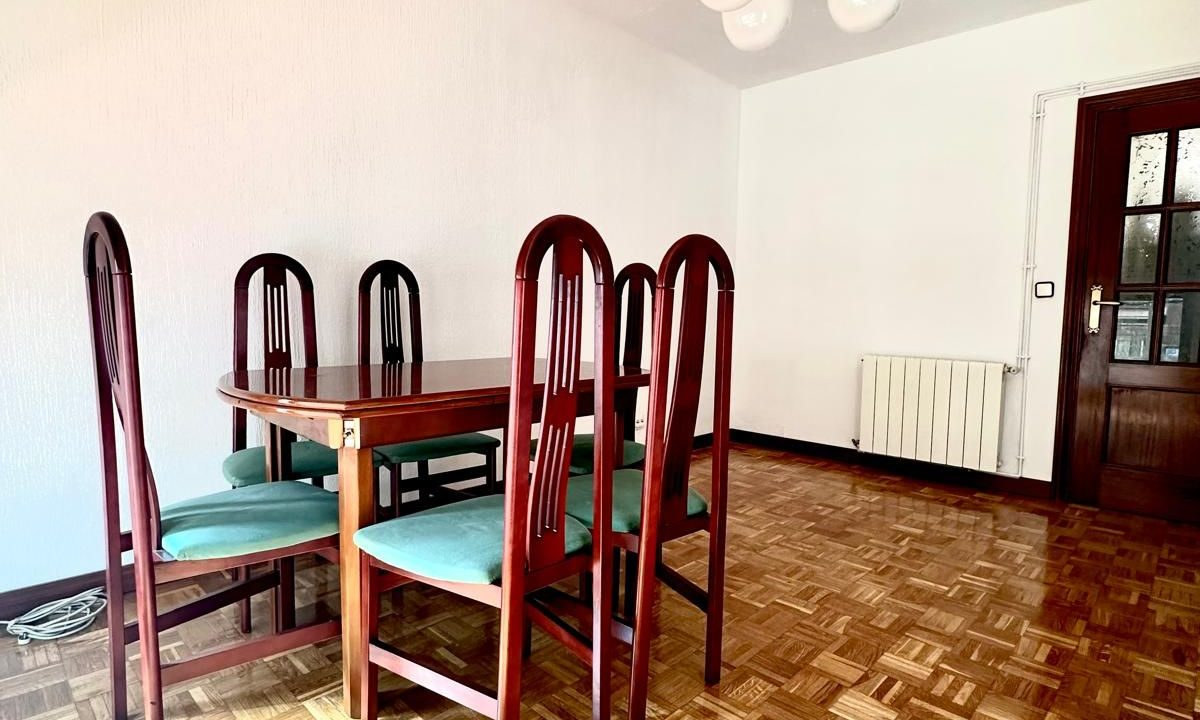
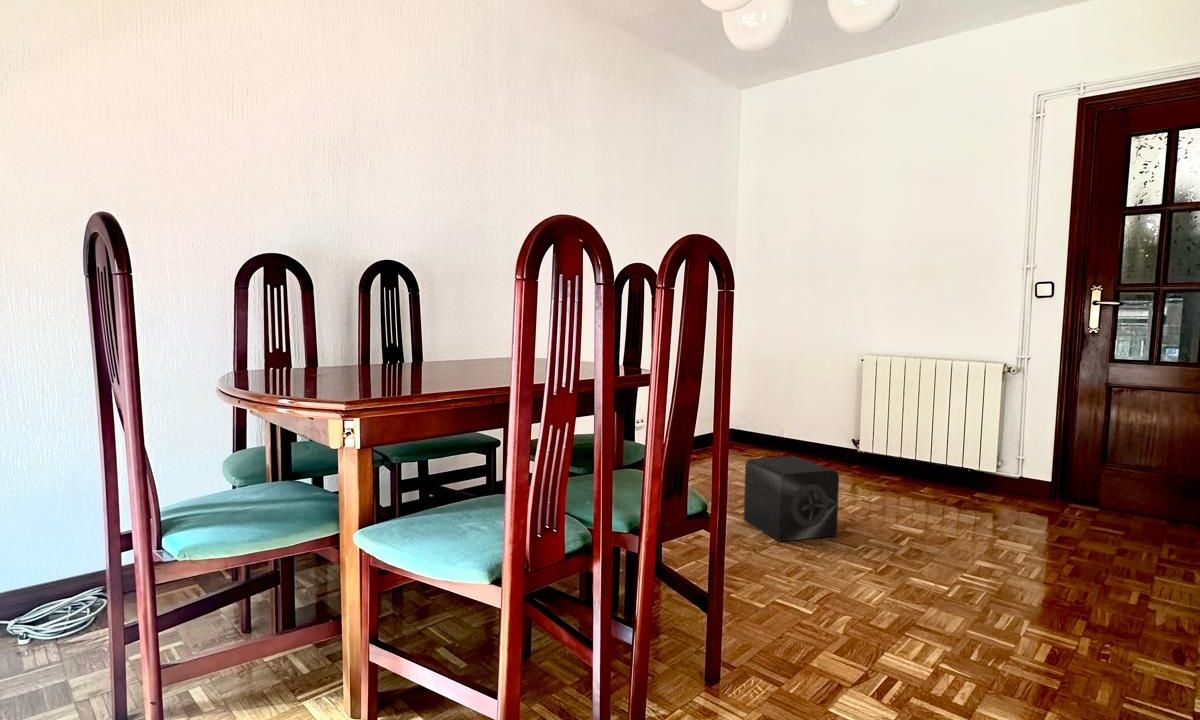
+ speaker (790, 496)
